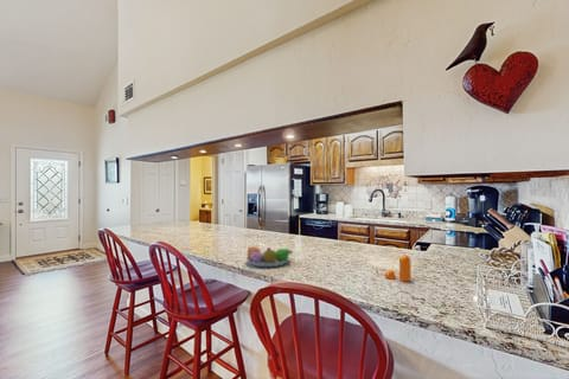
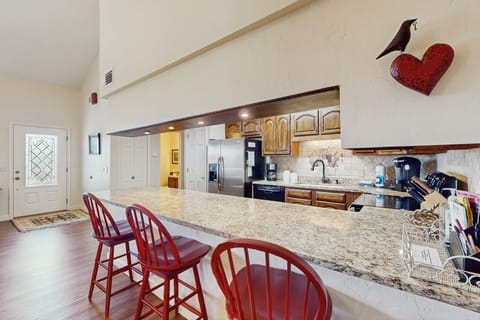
- fruit bowl (269, 252)
- pepper shaker (399, 266)
